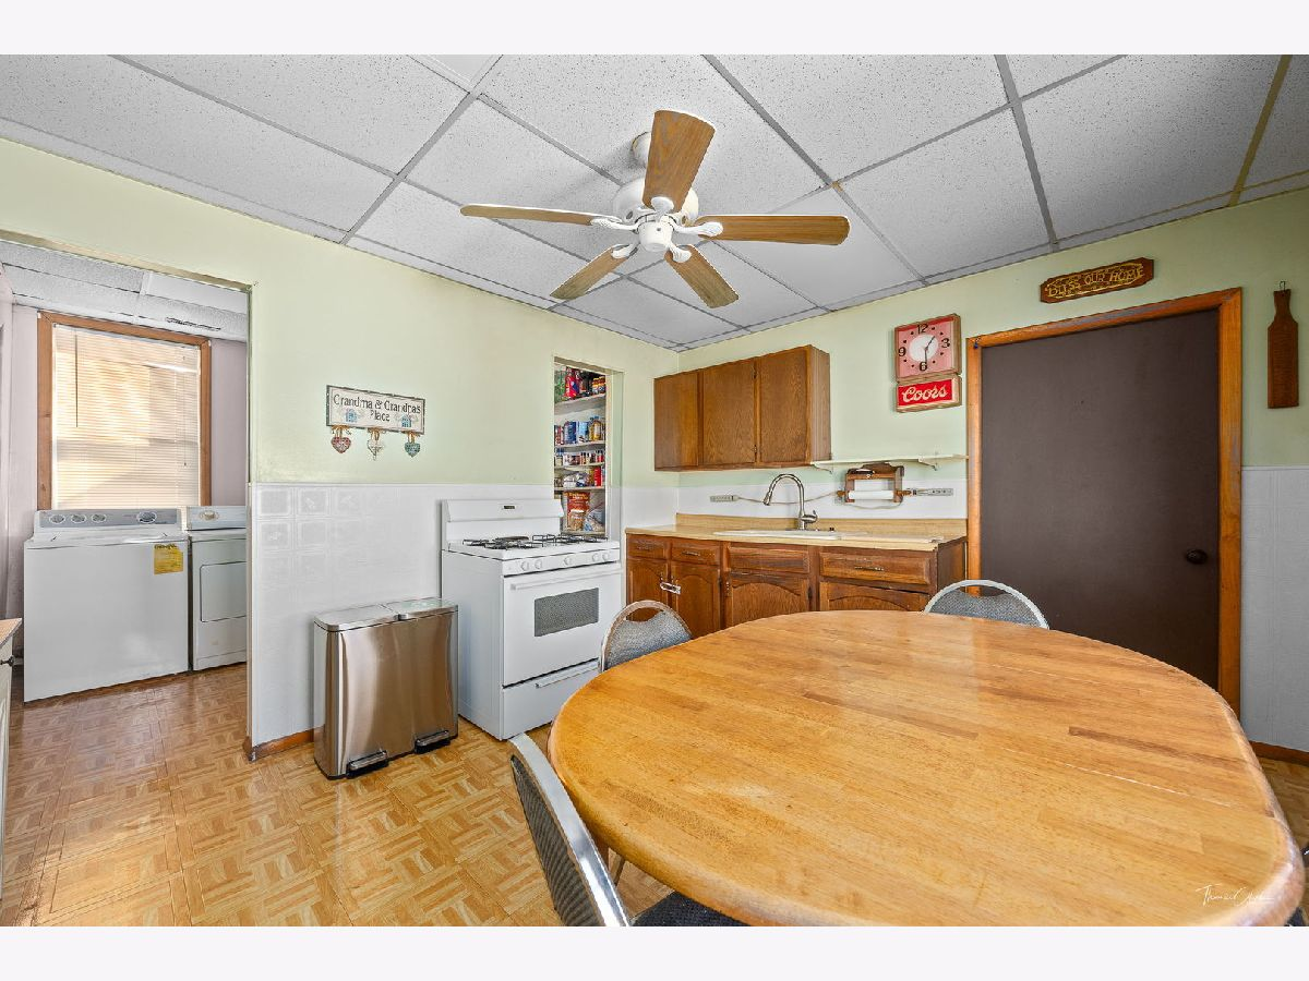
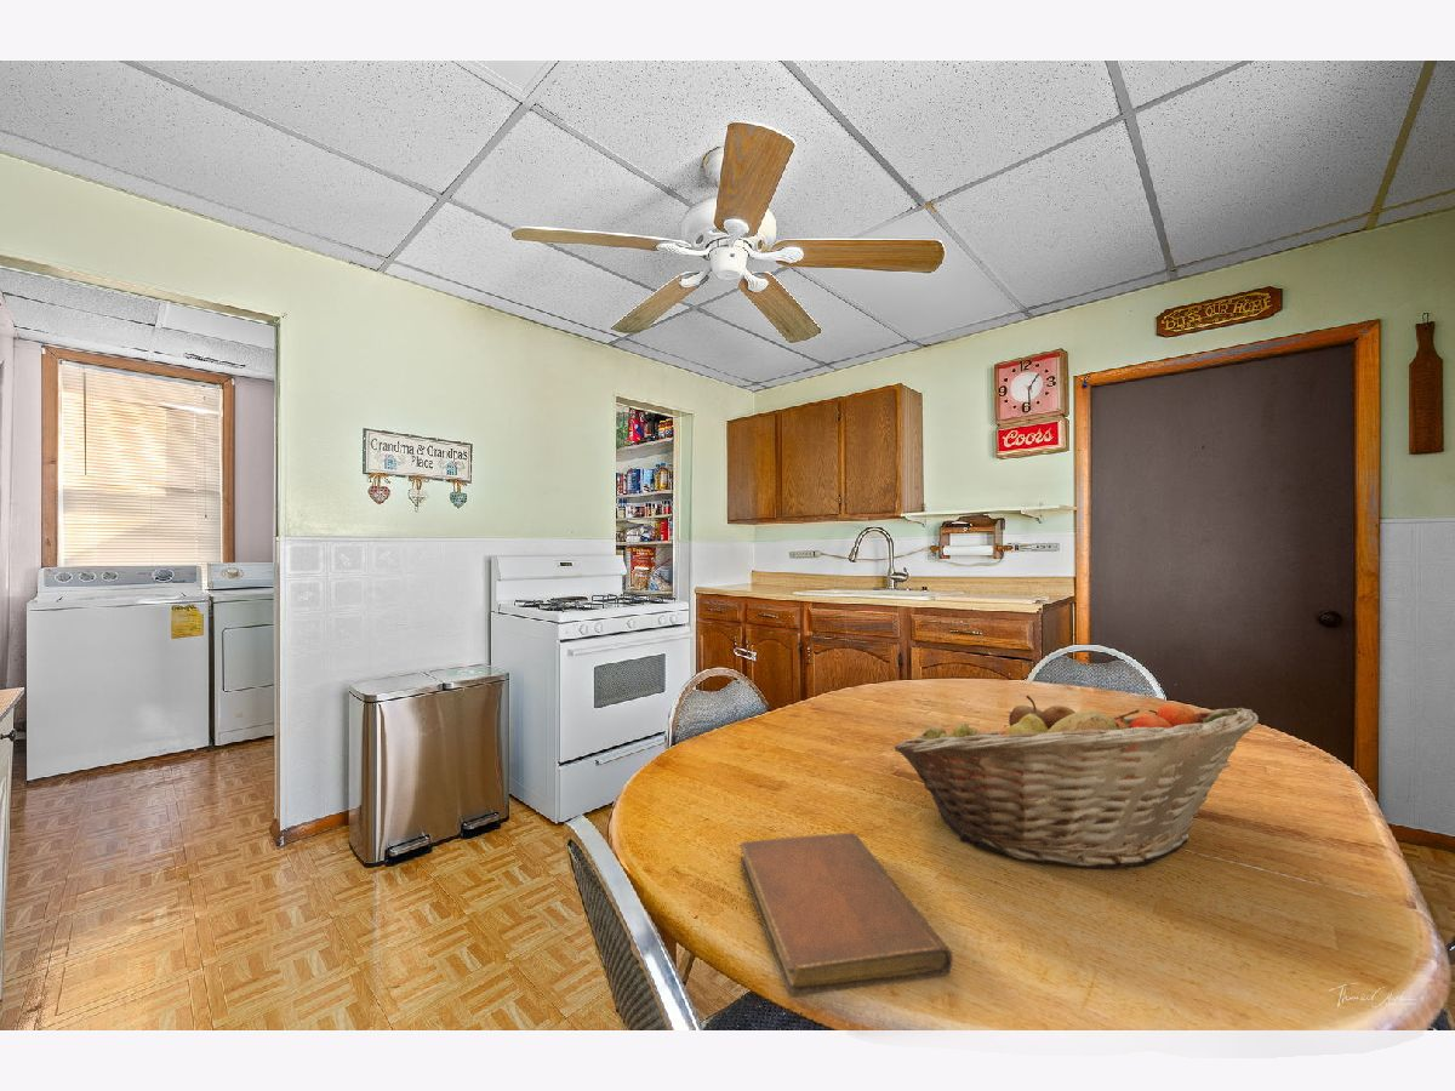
+ fruit basket (1065, 758)
+ notebook (829, 897)
